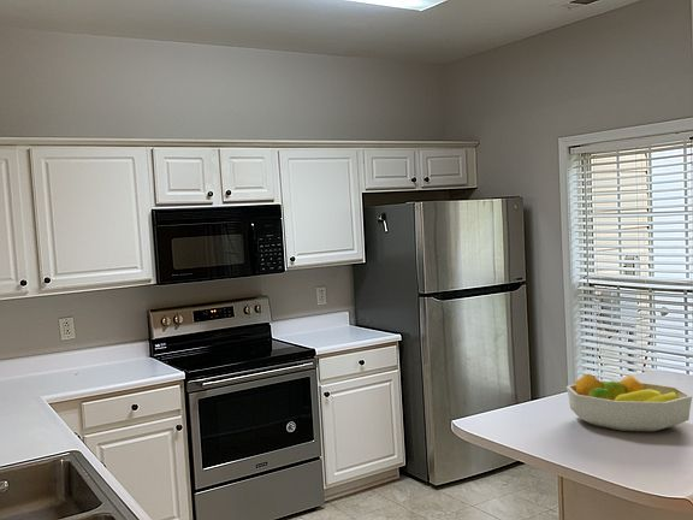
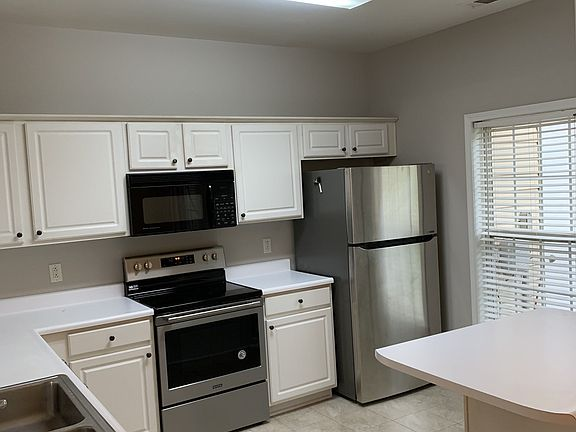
- fruit bowl (626, 398)
